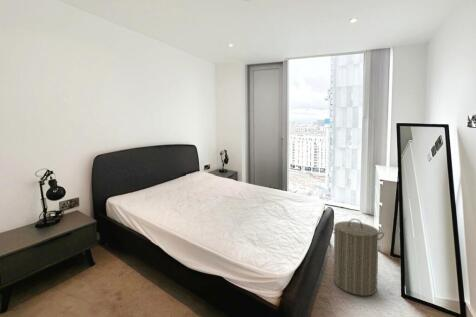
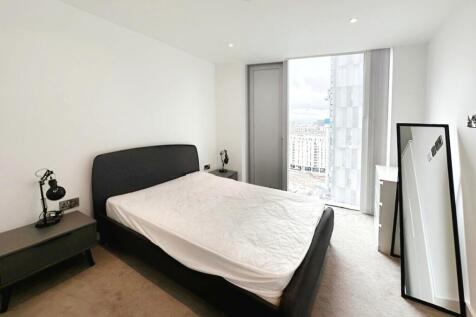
- laundry hamper (355, 251)
